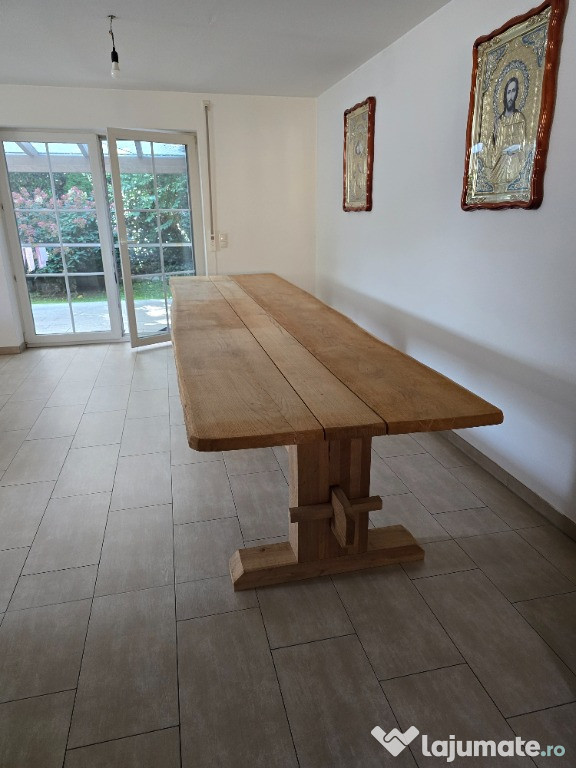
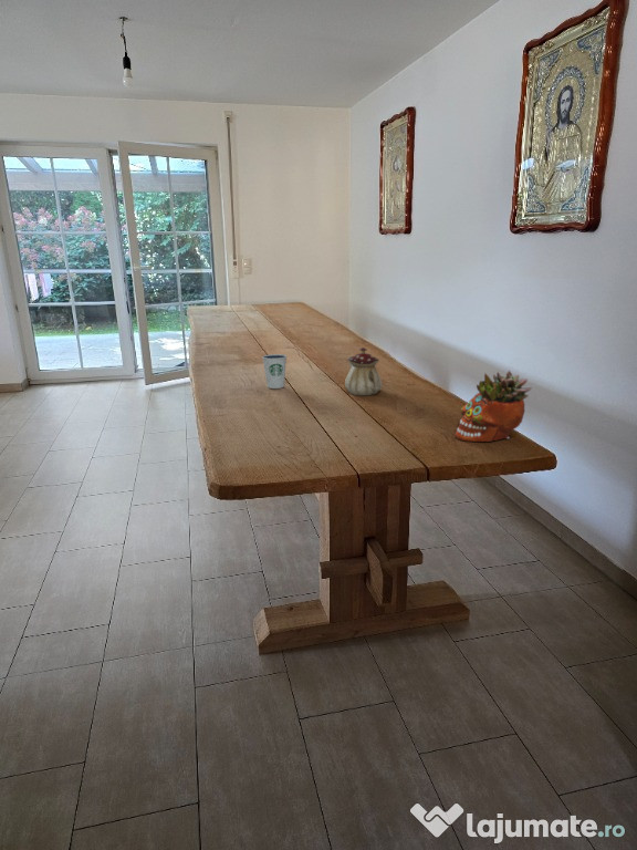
+ dixie cup (274, 371)
+ succulent planter (491, 404)
+ teapot (364, 370)
